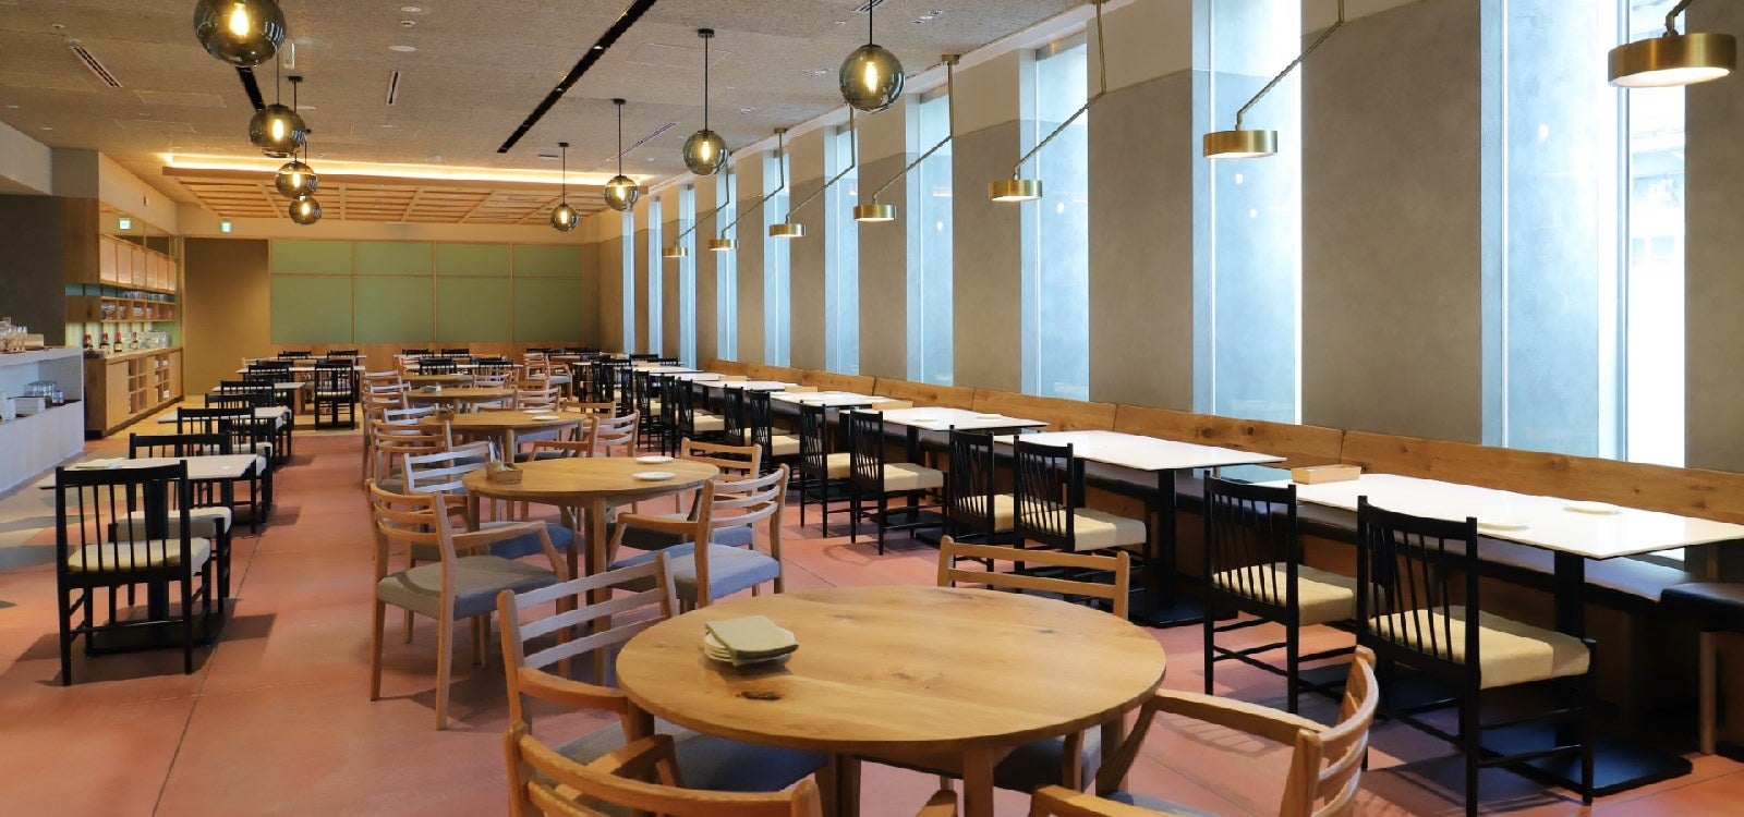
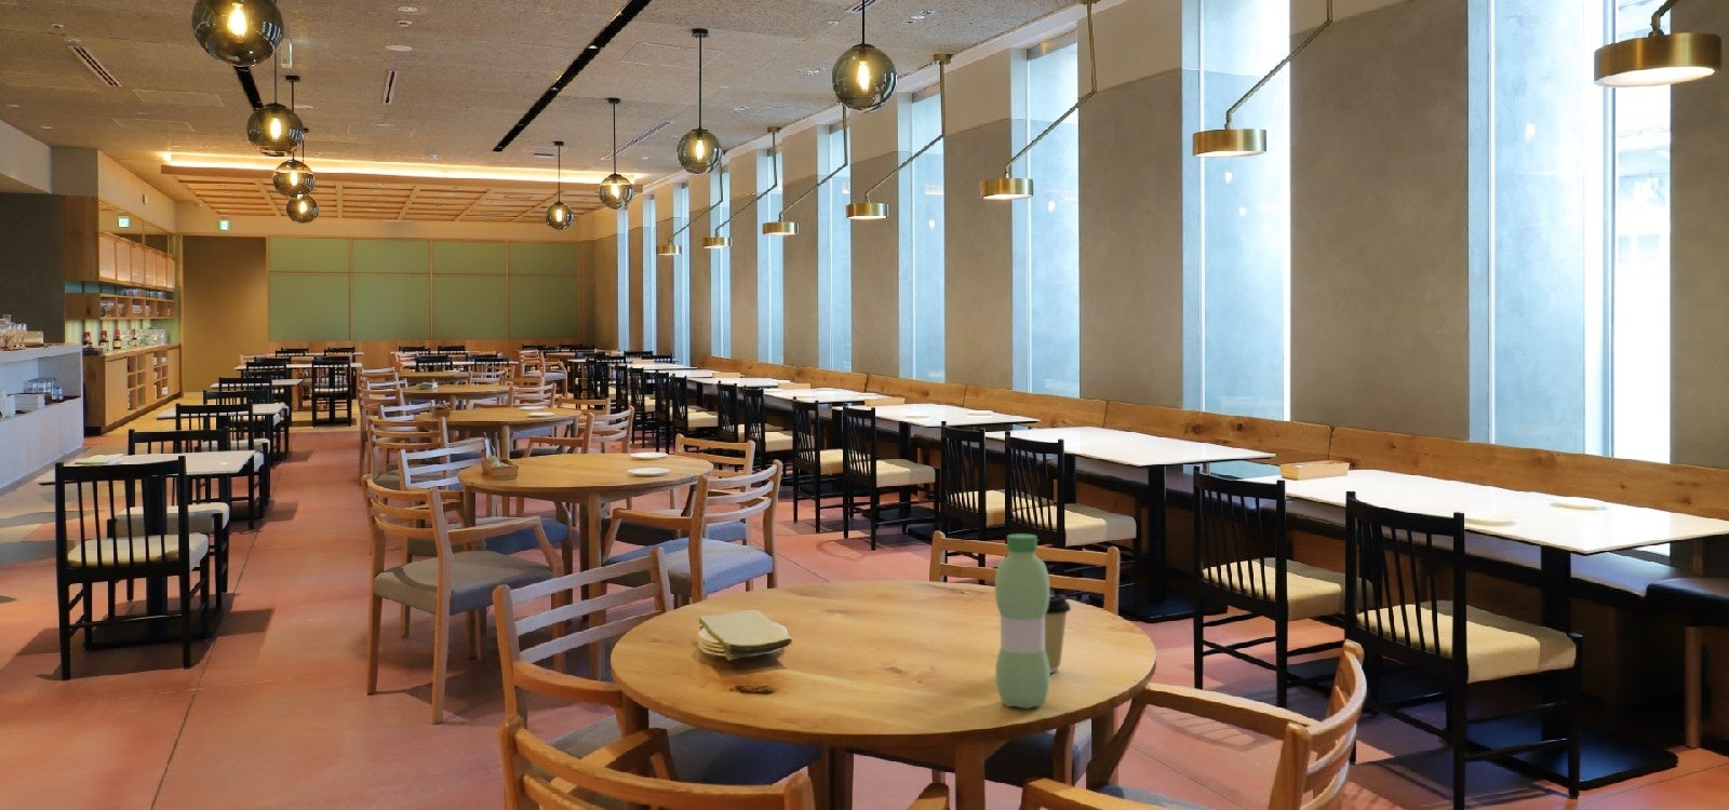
+ coffee cup (1045, 631)
+ water bottle (1022, 619)
